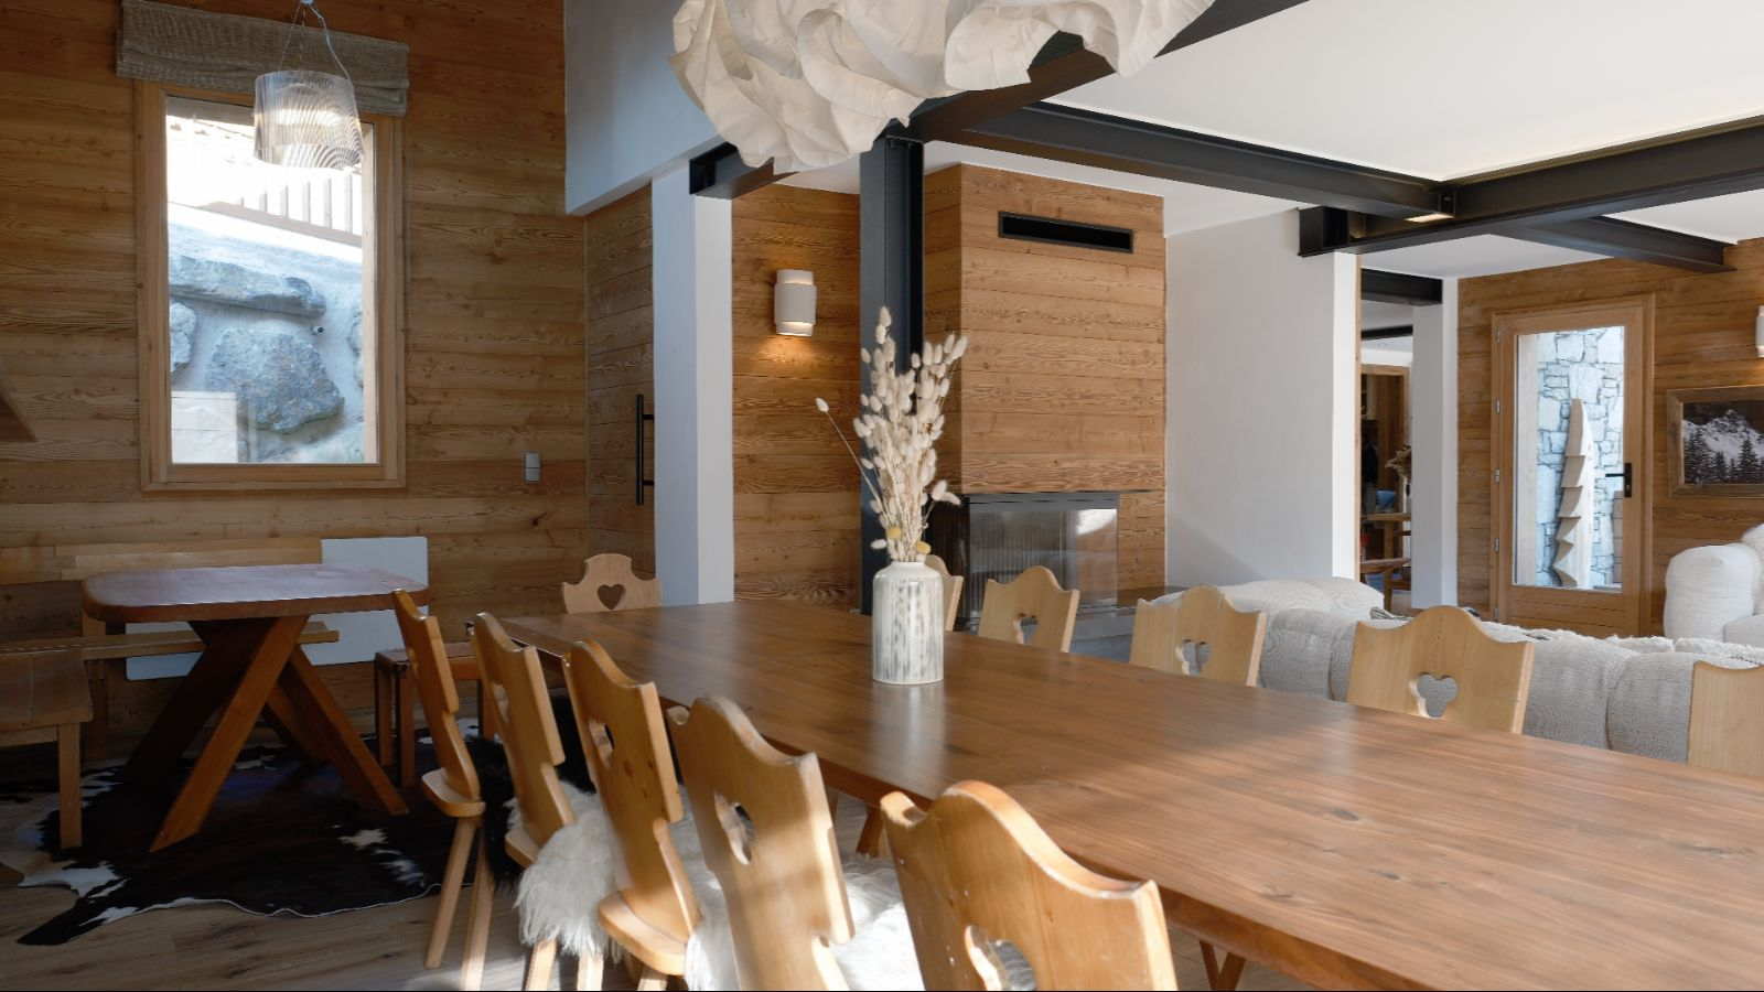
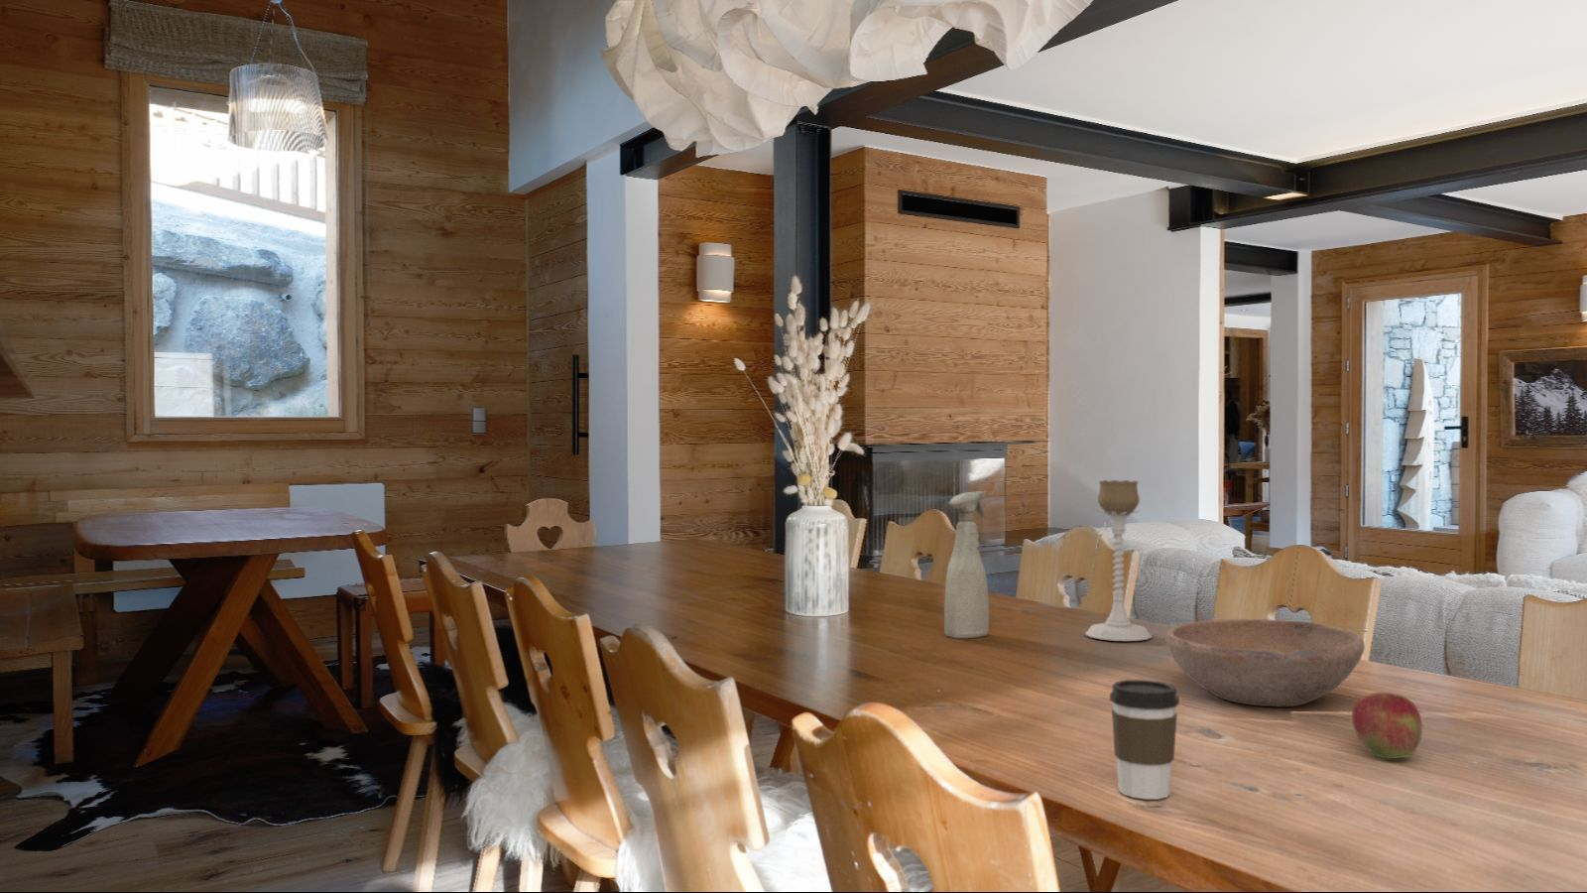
+ fruit (1386, 723)
+ coffee cup (1143, 738)
+ bowl (1262, 664)
+ candle holder (1118, 557)
+ spray bottle (966, 564)
